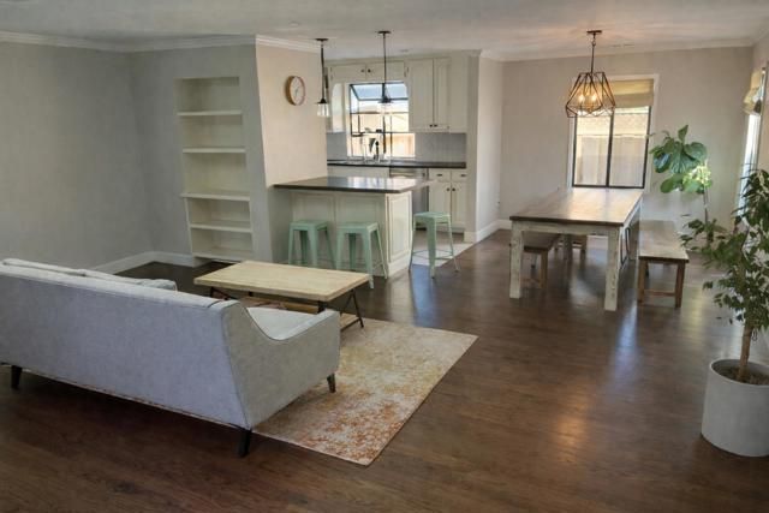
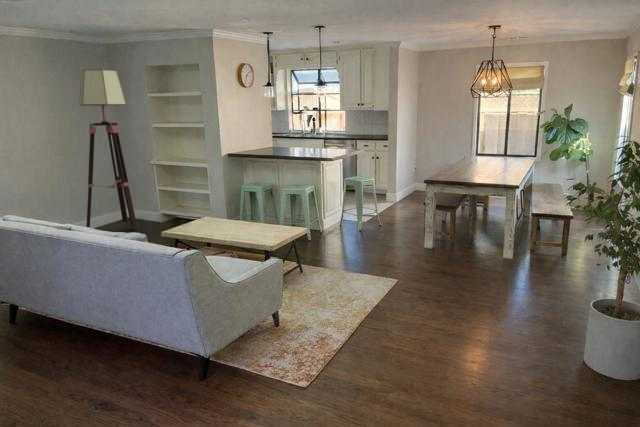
+ floor lamp (110, 150)
